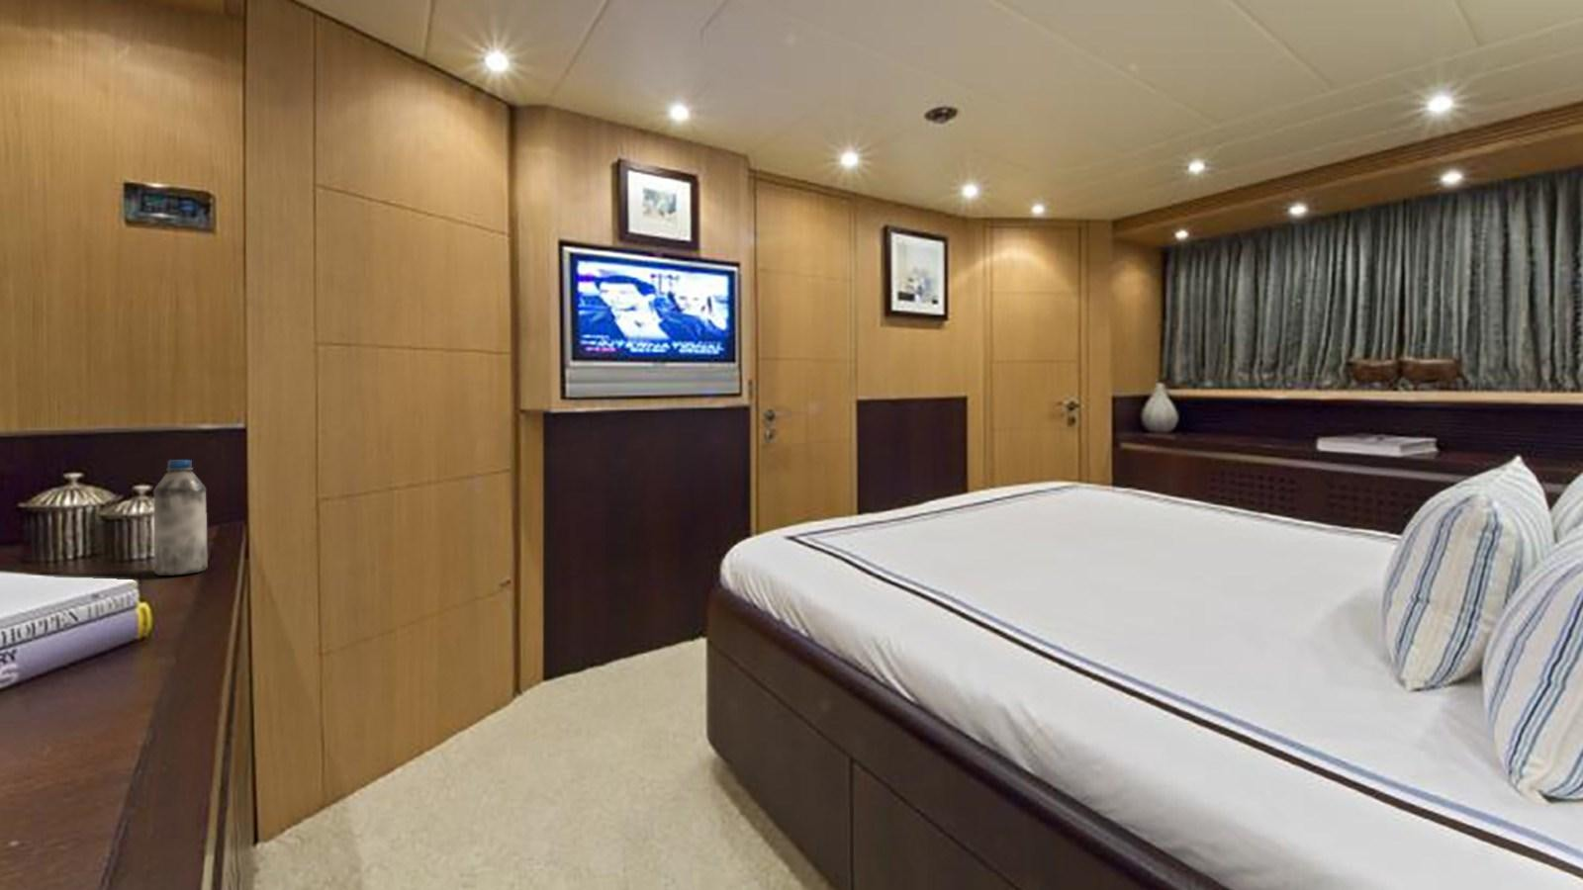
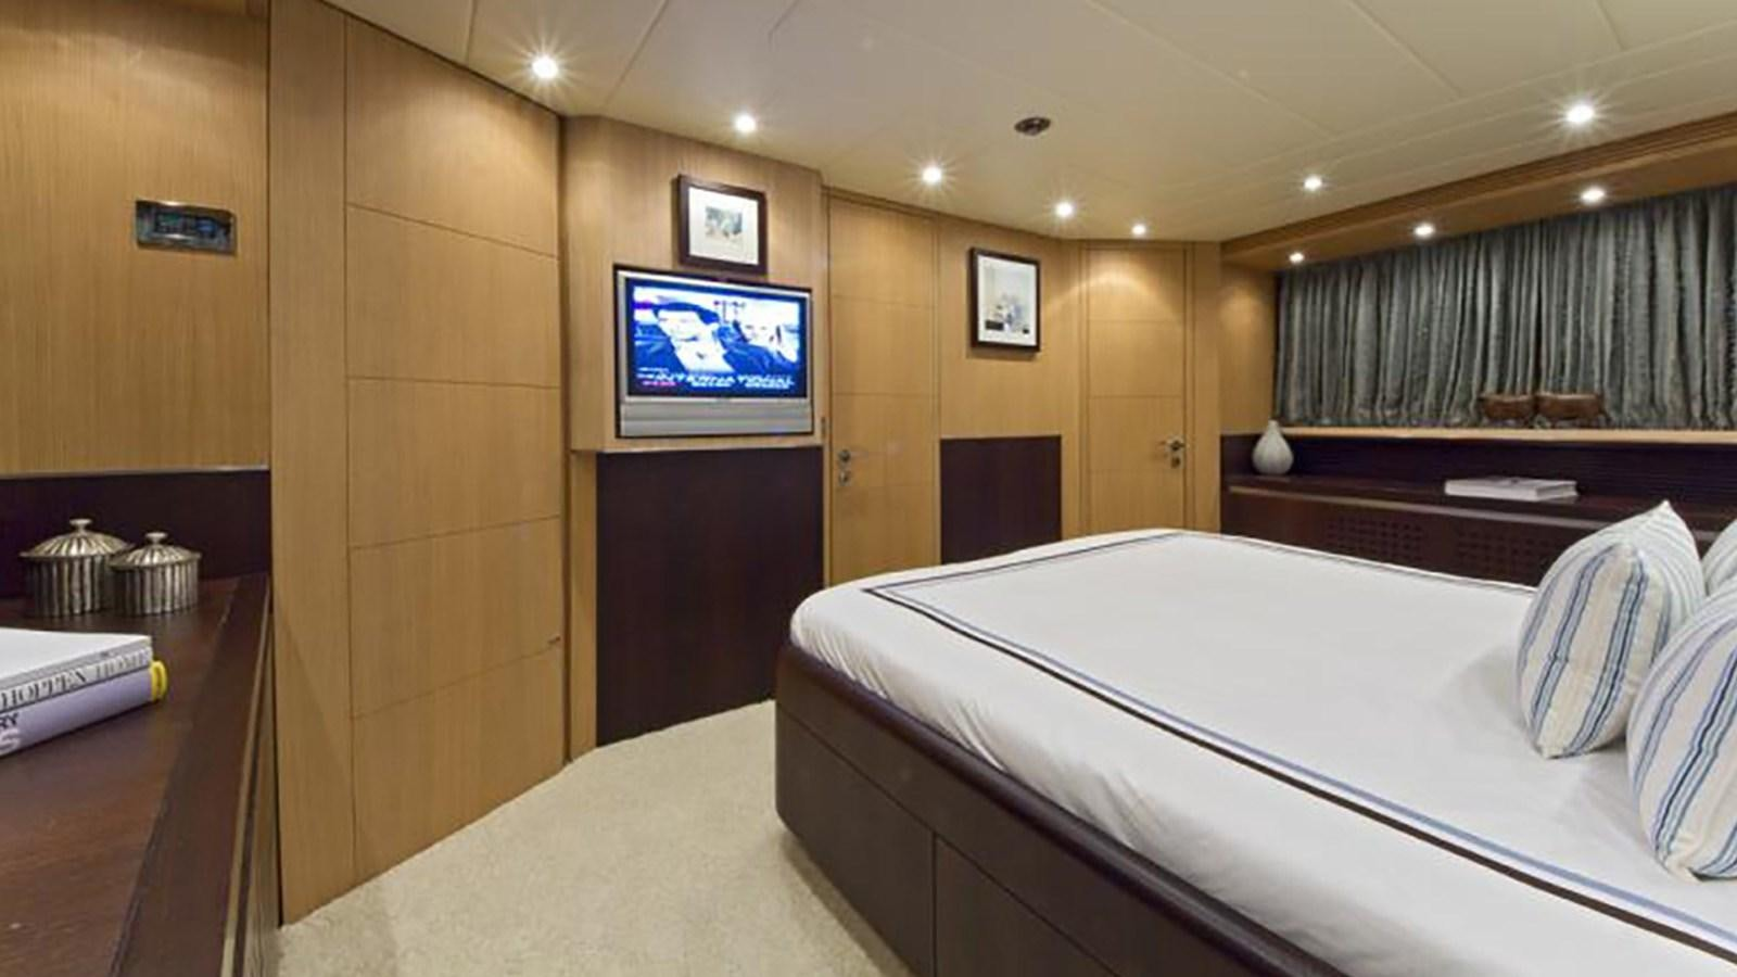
- water bottle (180, 515)
